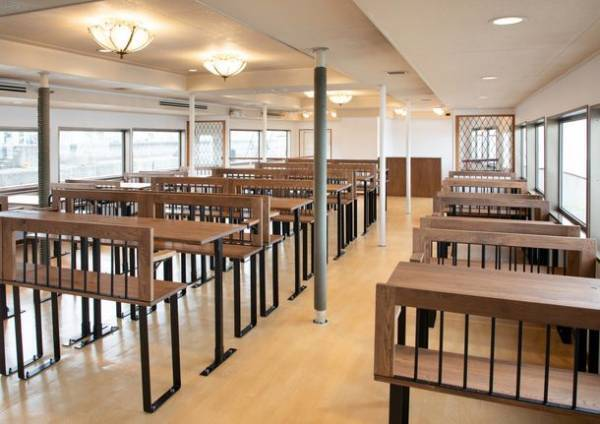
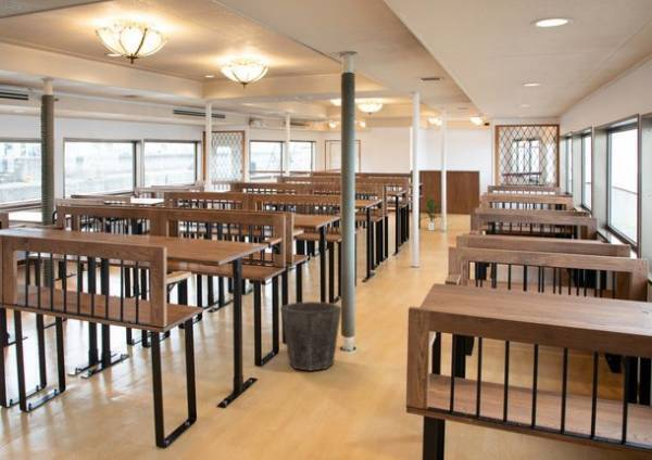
+ waste bin (311, 335)
+ indoor plant (430, 213)
